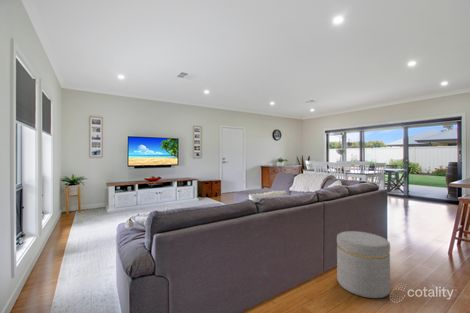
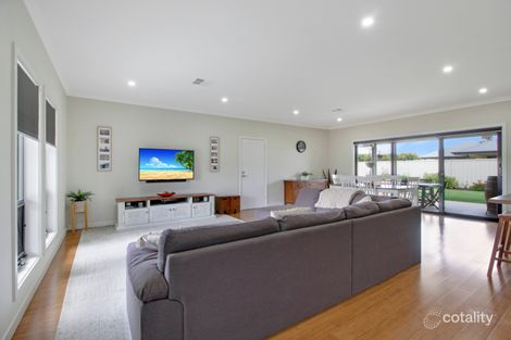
- ottoman (362, 261)
